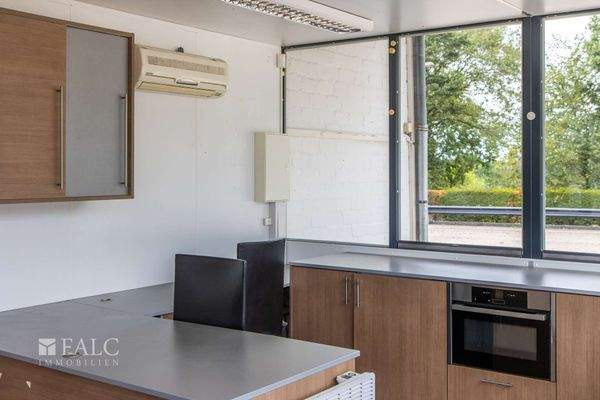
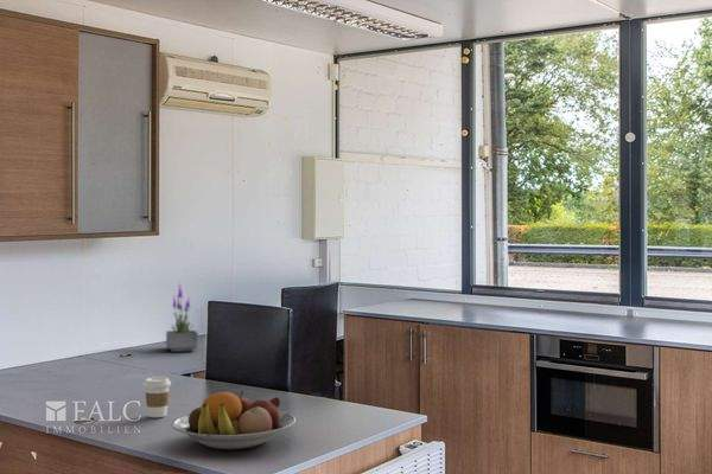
+ fruit bowl (234, 416)
+ coffee cup (157, 397)
+ potted plant (182, 315)
